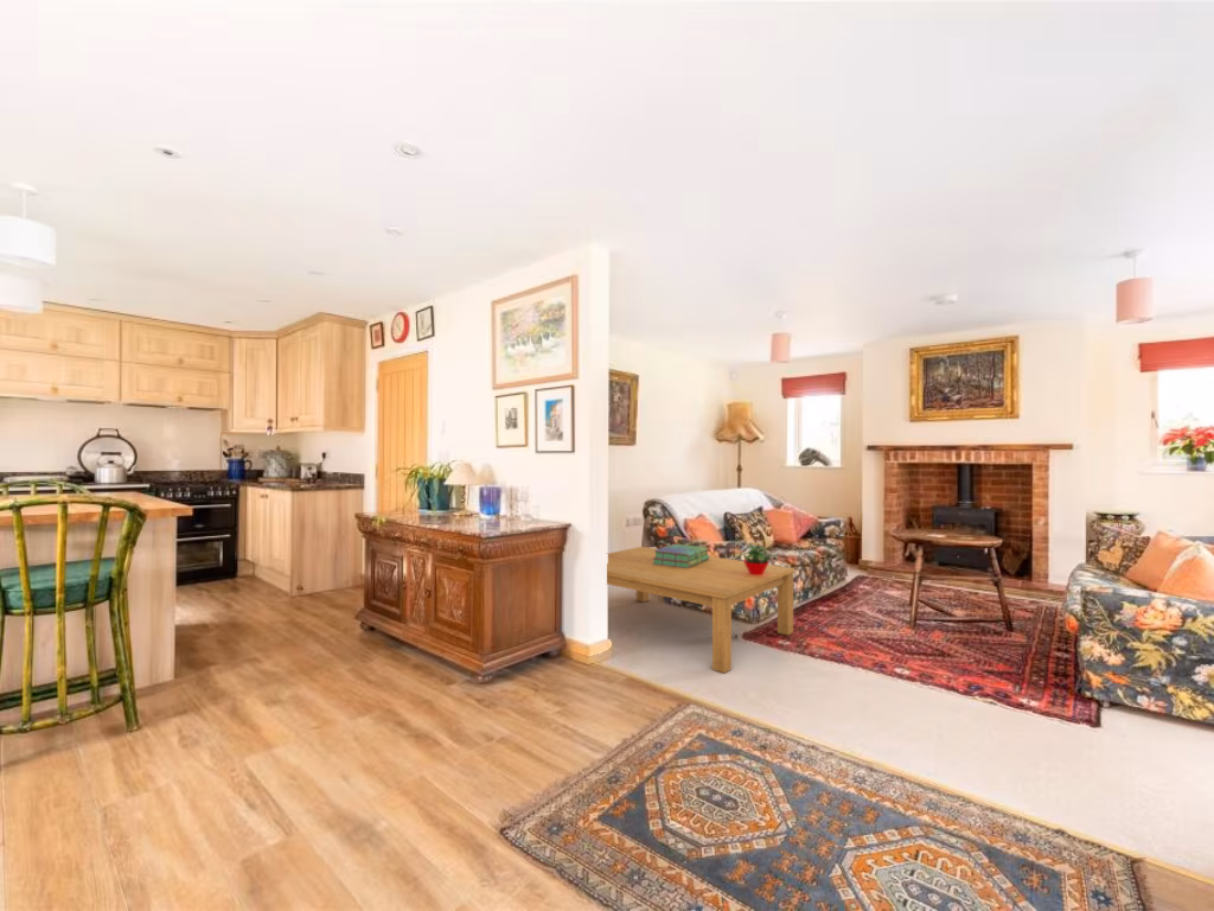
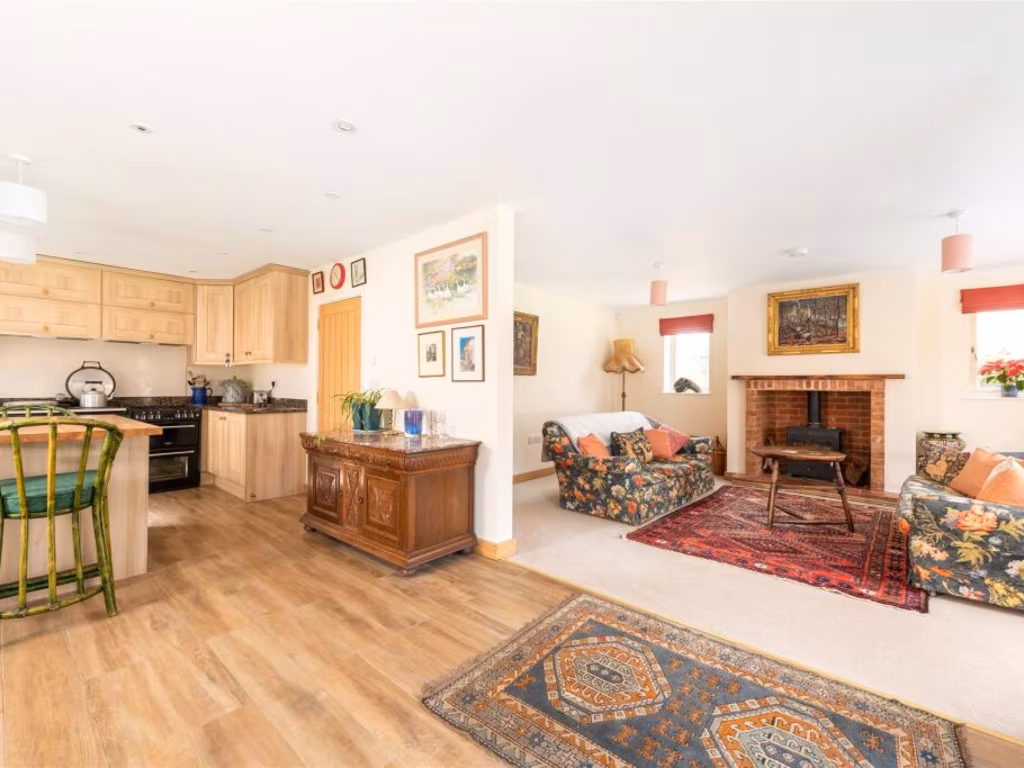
- coffee table (673, 597)
- stack of books (681, 554)
- potted flower (756, 558)
